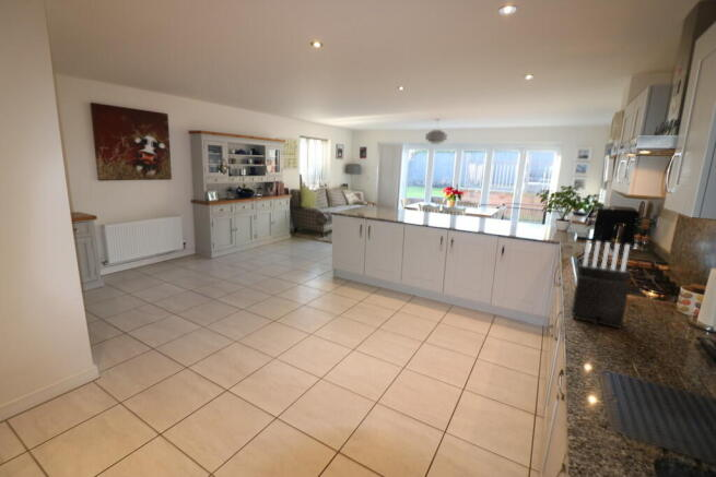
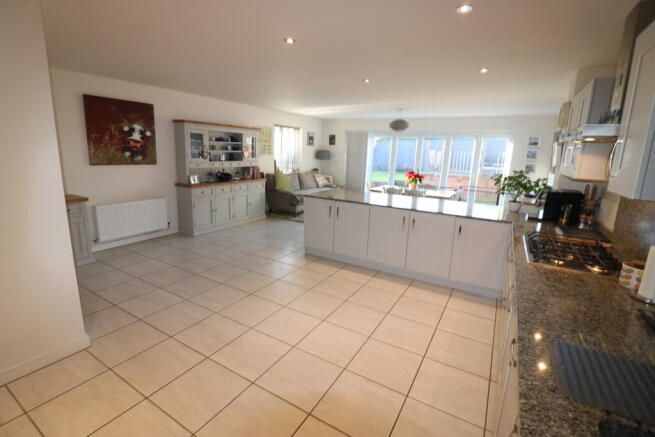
- knife block (601, 283)
